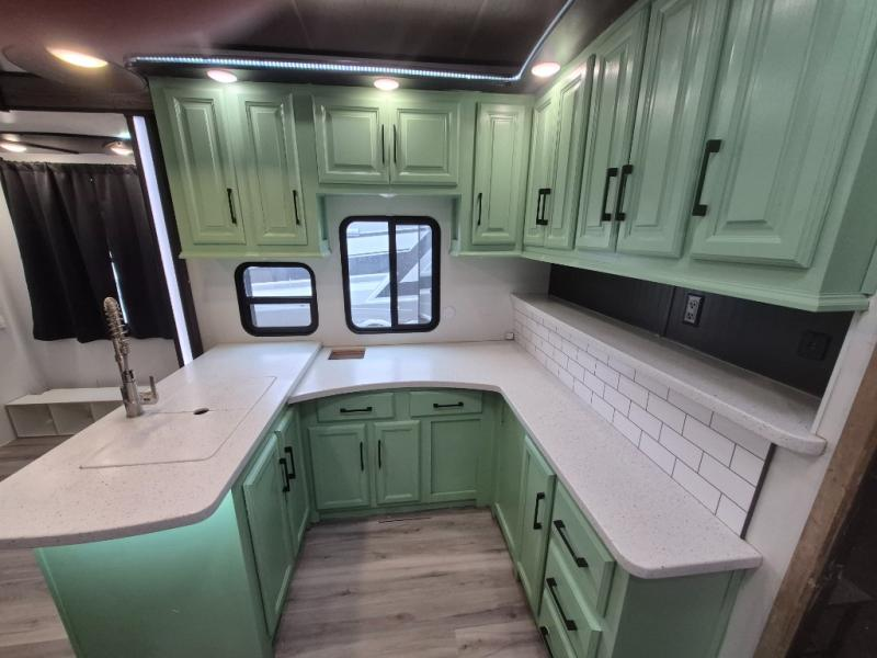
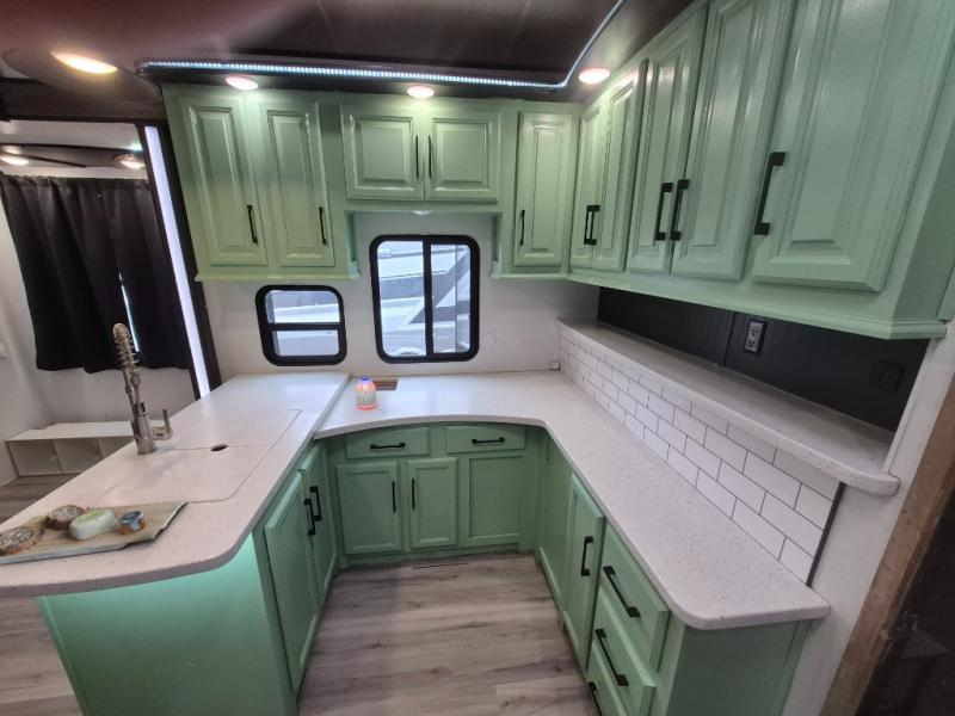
+ jar (365, 393)
+ cutting board (87, 521)
